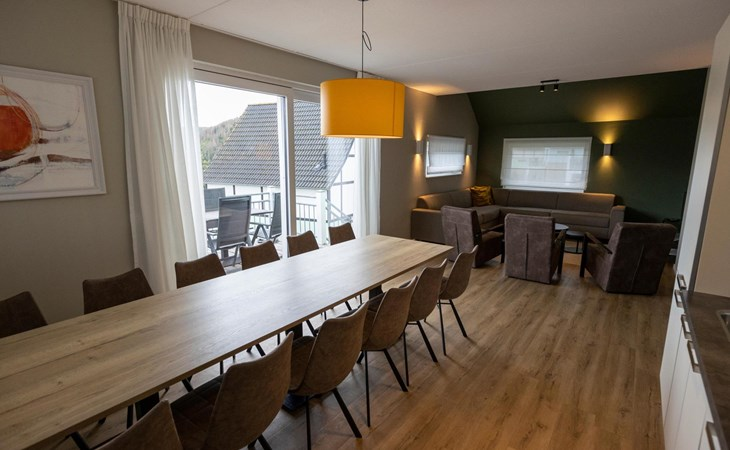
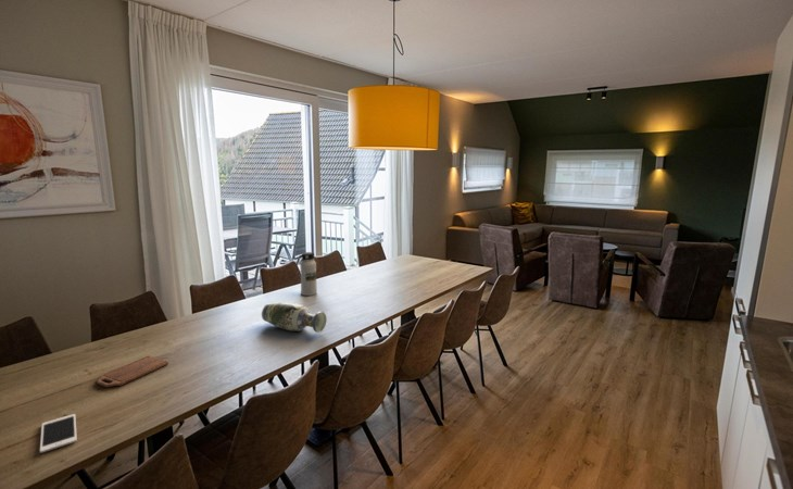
+ vase (293, 316)
+ cell phone (59, 431)
+ water bottle (307, 273)
+ cutting board (131, 371)
